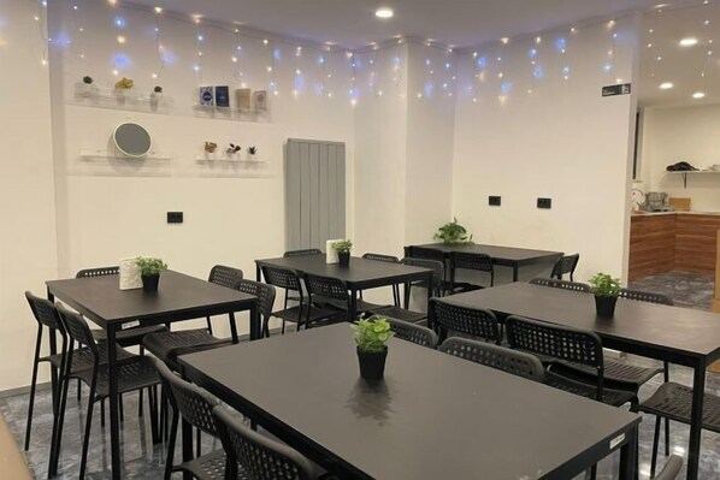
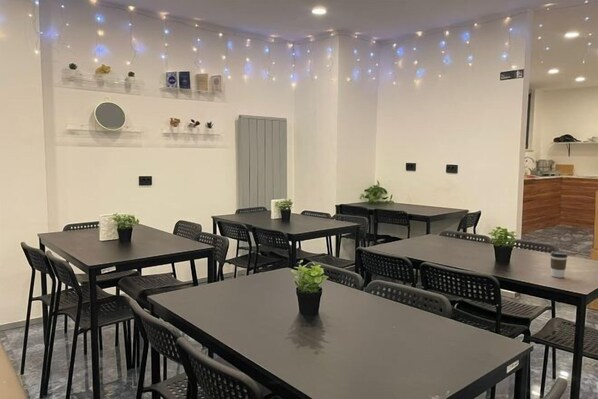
+ coffee cup (558, 264)
